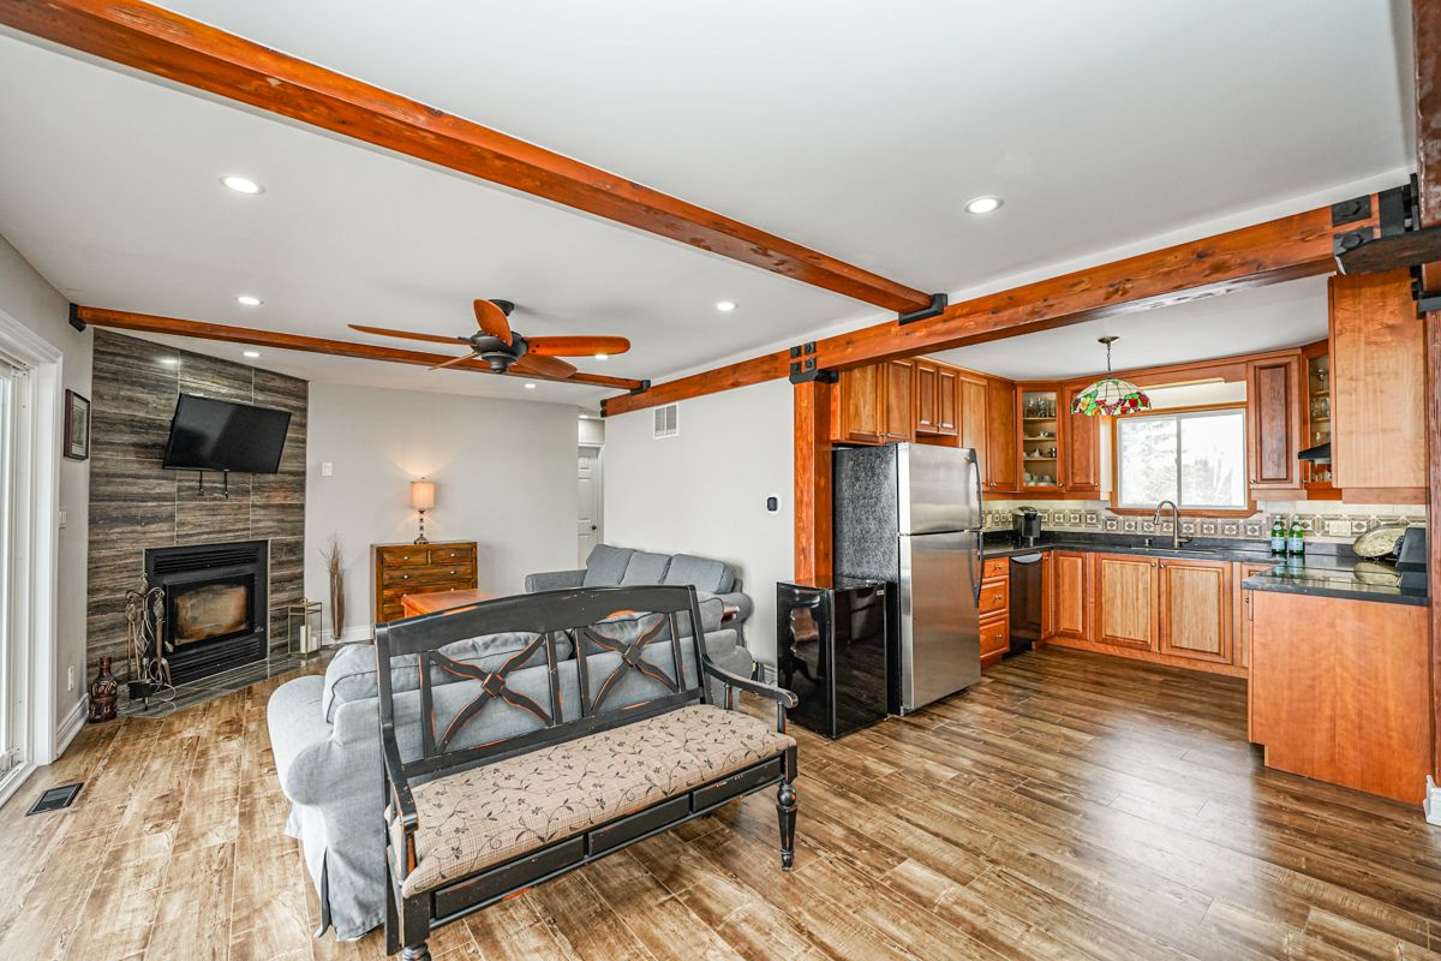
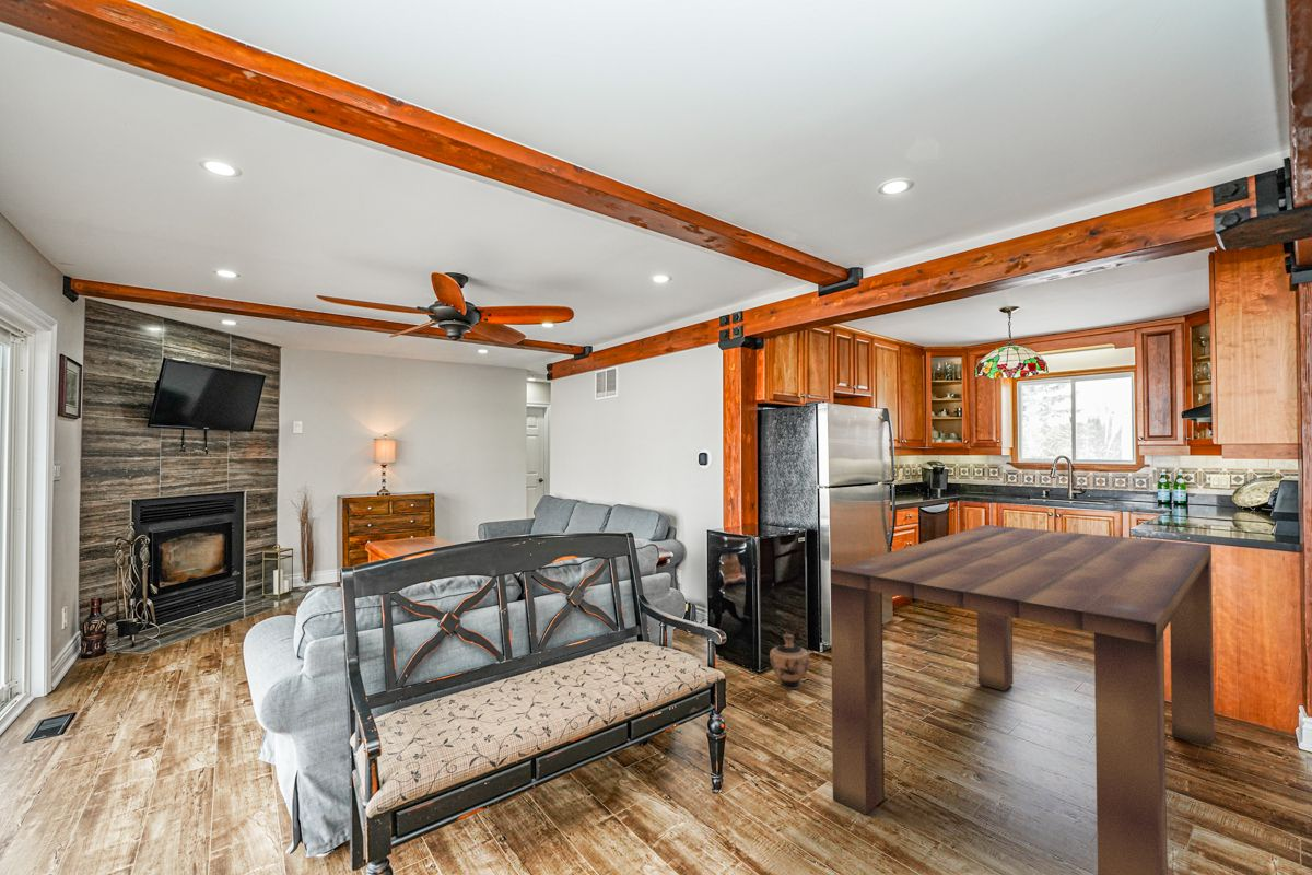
+ dining table (1011, 660)
+ ceramic jug (789, 660)
